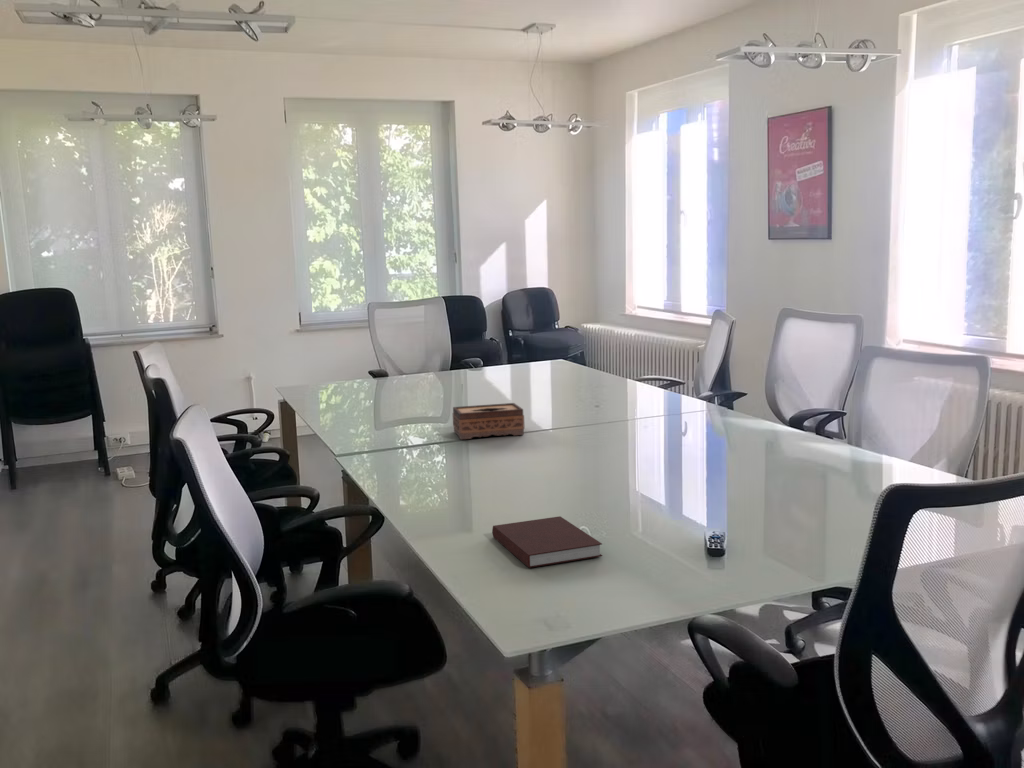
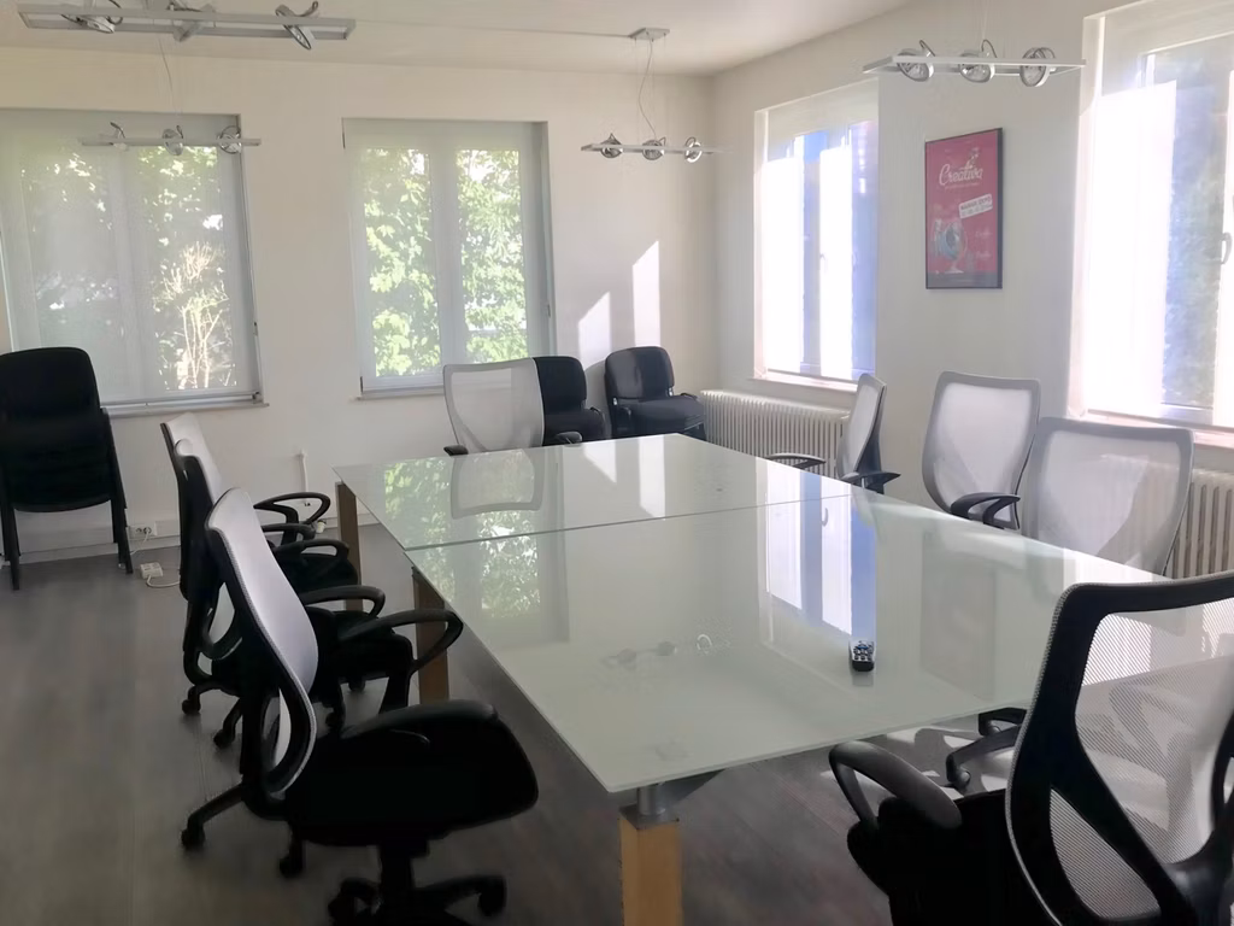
- notebook (545, 540)
- tissue box (488, 420)
